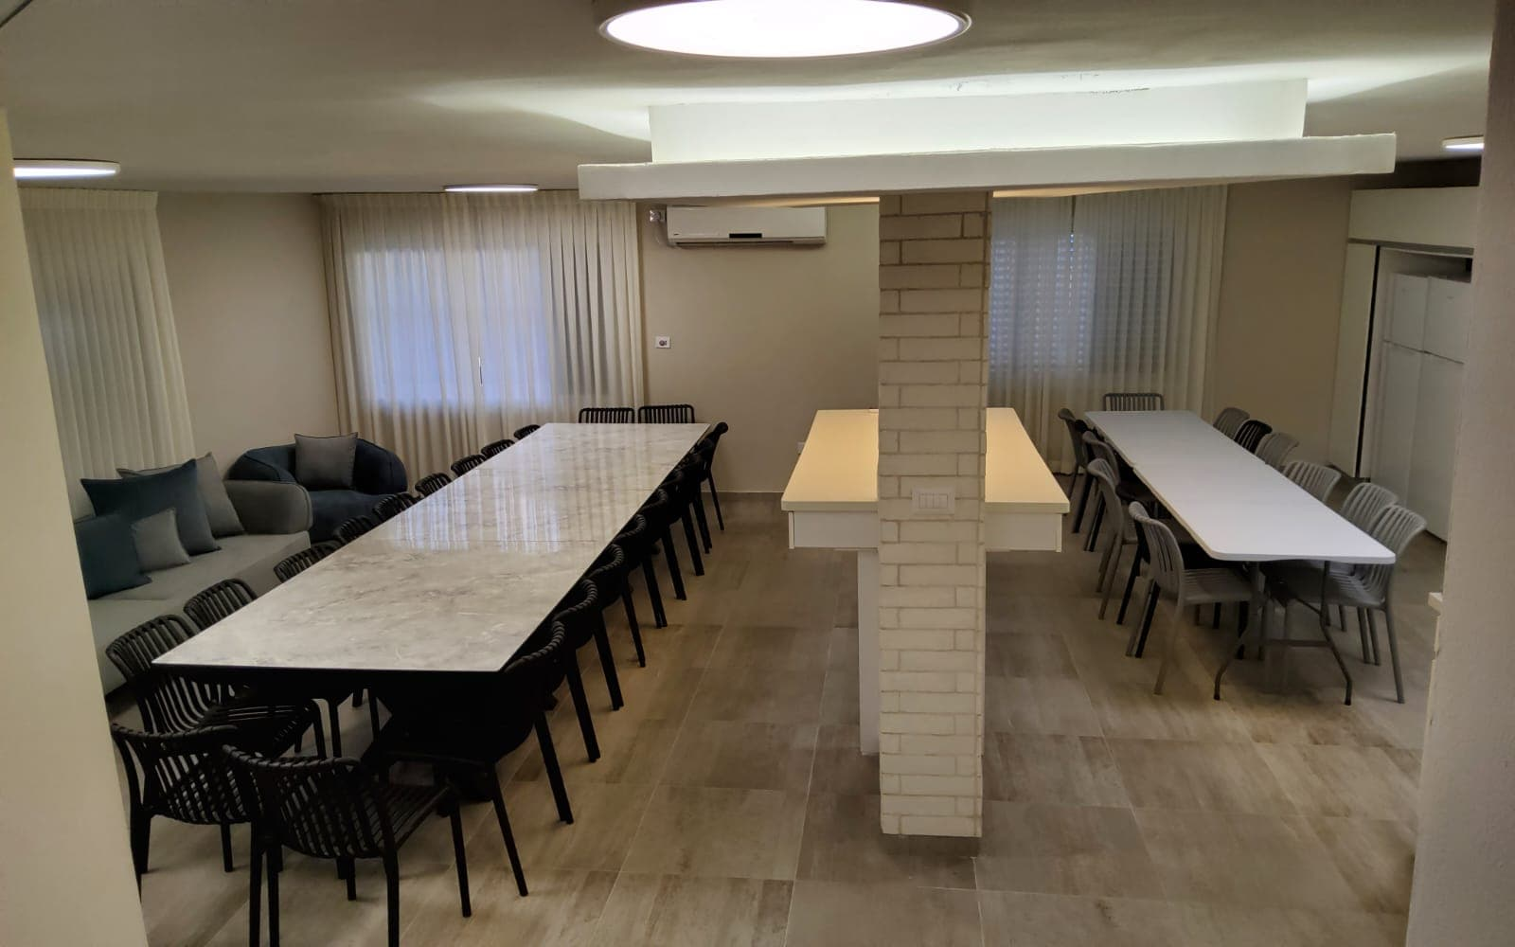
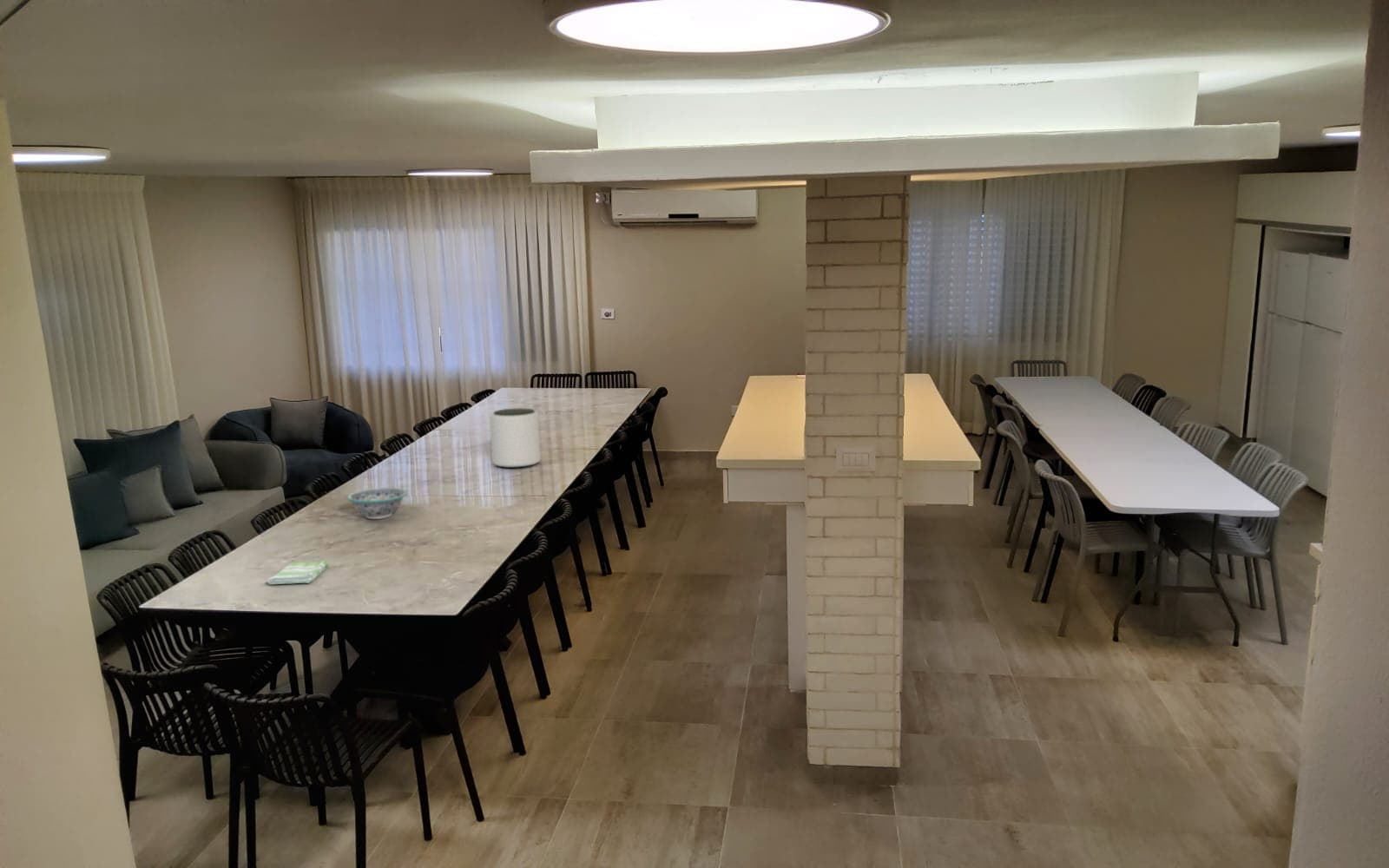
+ decorative bowl (378, 505)
+ plant pot (515, 437)
+ dish towel (299, 571)
